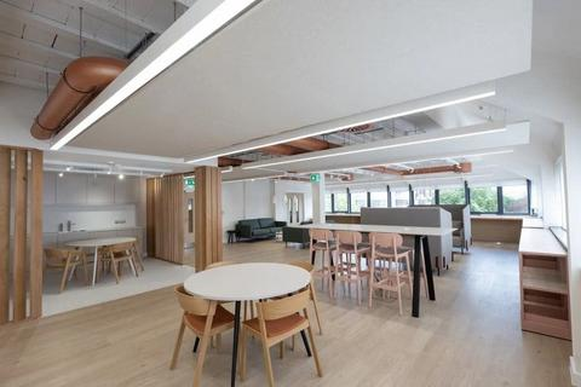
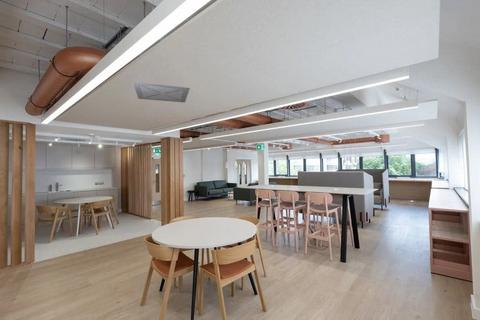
+ ceiling vent (162, 93)
